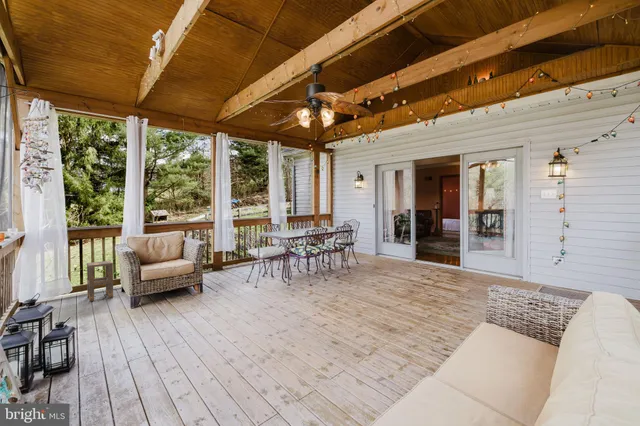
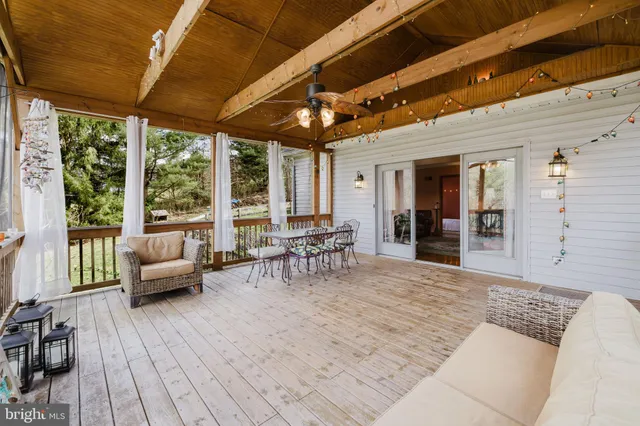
- side table (100, 280)
